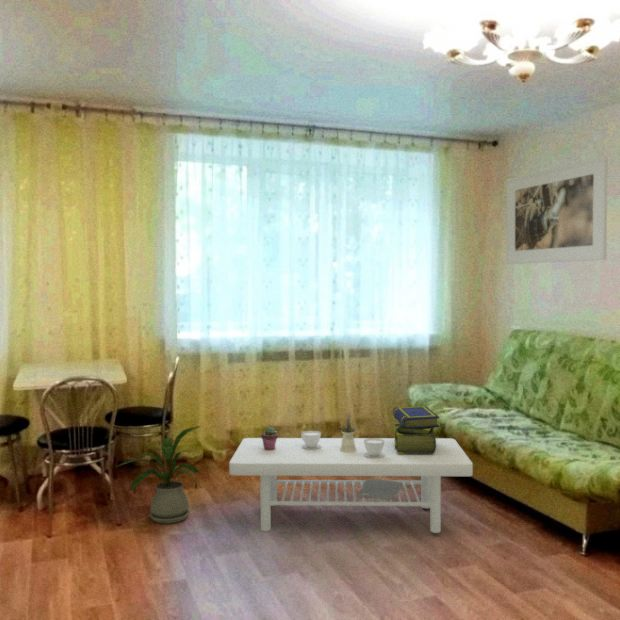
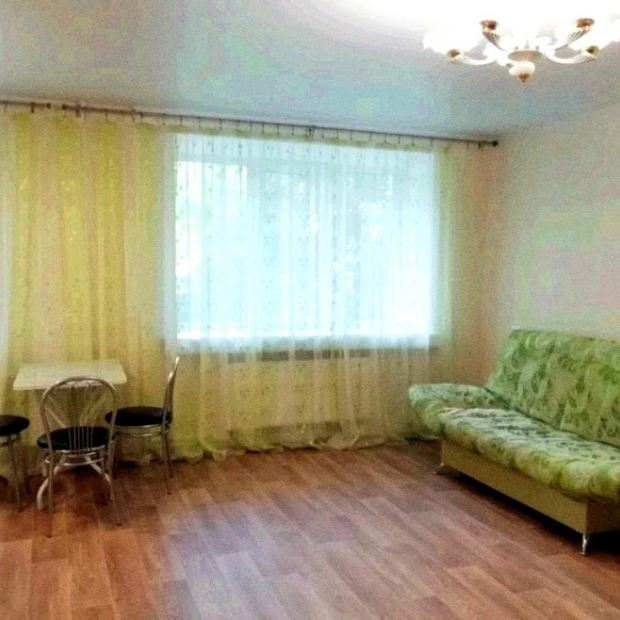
- coffee table (349, 464)
- stack of books (416, 427)
- potted succulent (269, 435)
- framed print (551, 215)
- house plant (160, 473)
